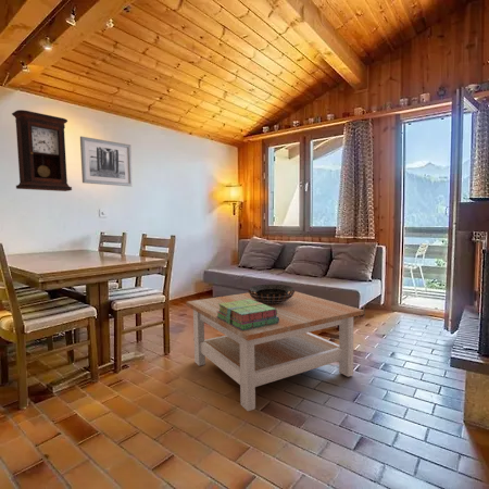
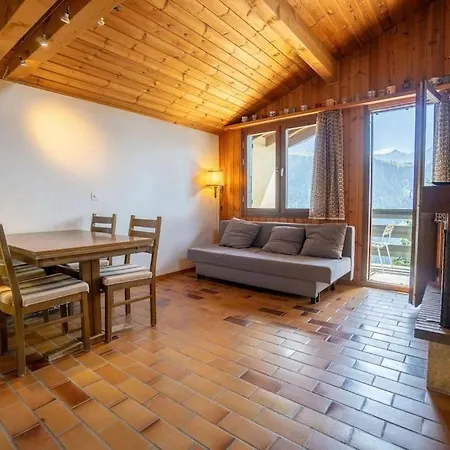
- wall art (108, 162)
- coffee table (269, 337)
- decorative bowl (272, 294)
- pendulum clock (43, 152)
- stack of books (246, 312)
